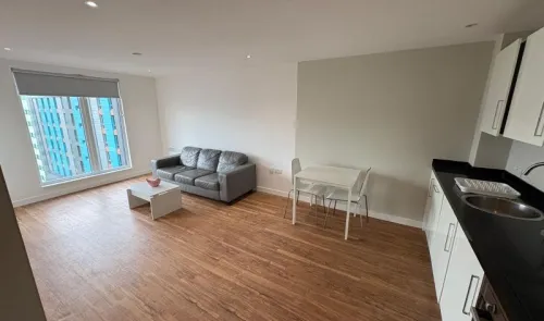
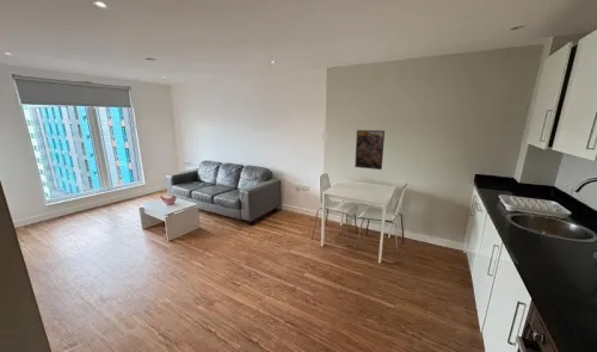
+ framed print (369, 149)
